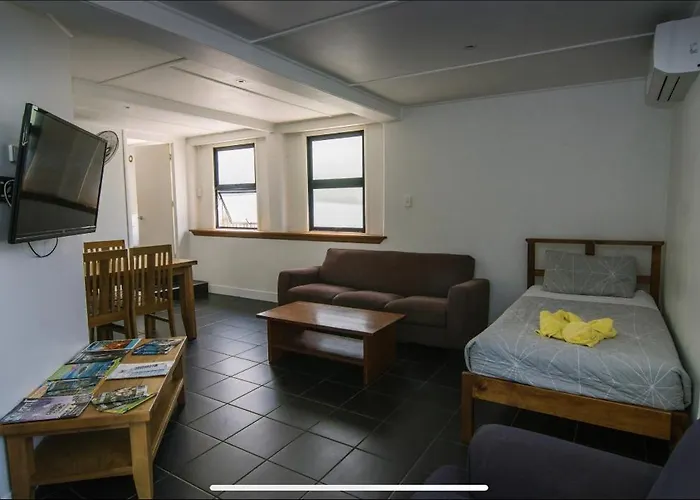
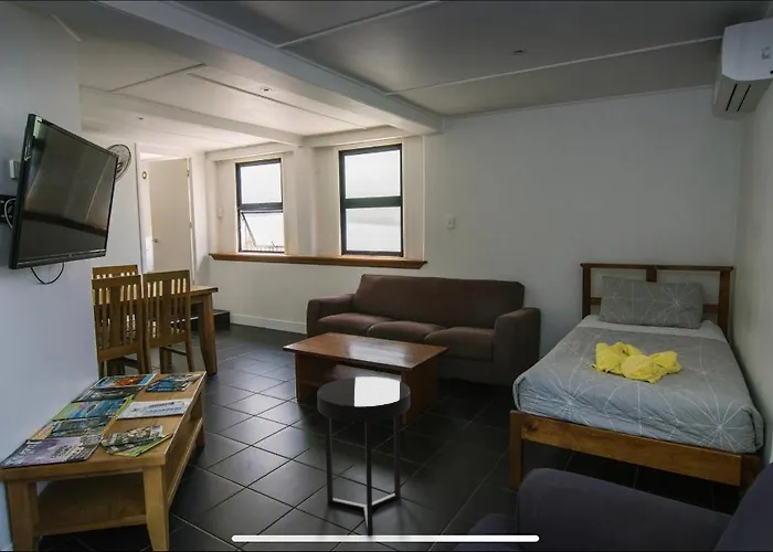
+ side table (366, 450)
